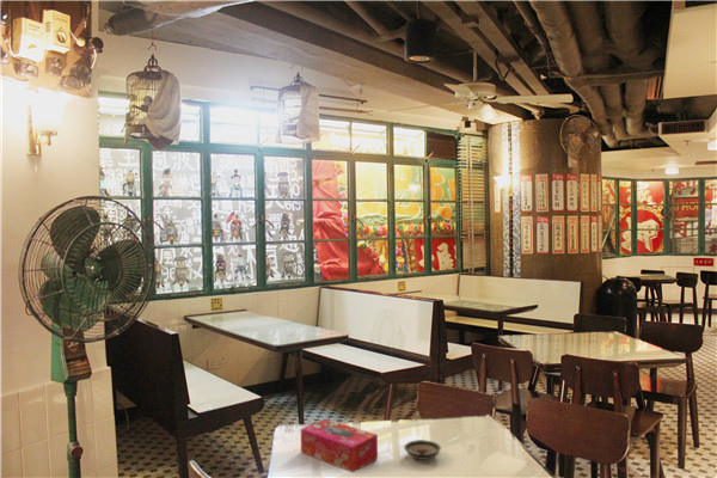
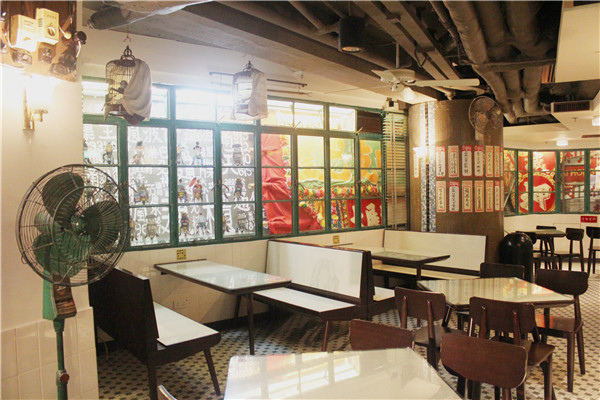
- tissue box (338, 443)
- saucer (422, 451)
